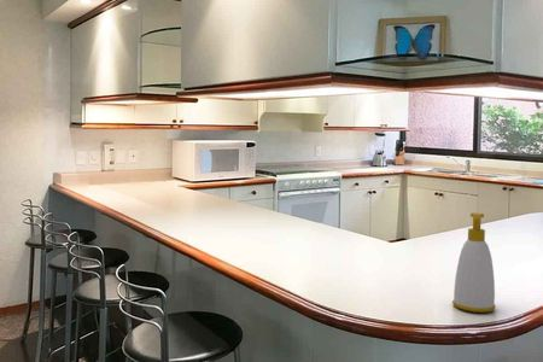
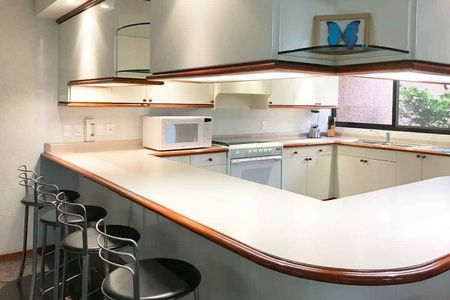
- soap bottle (474, 259)
